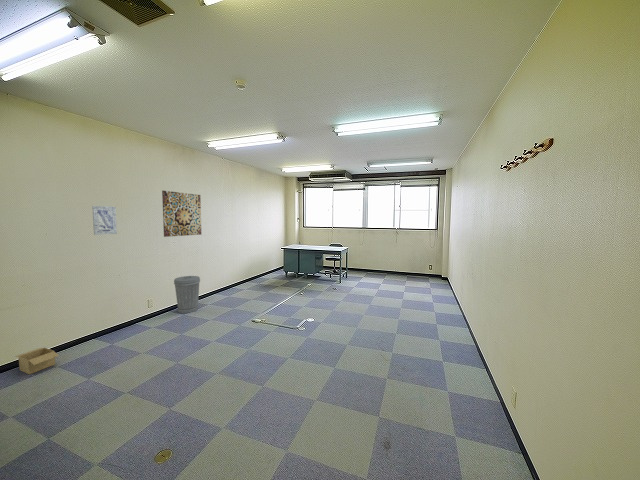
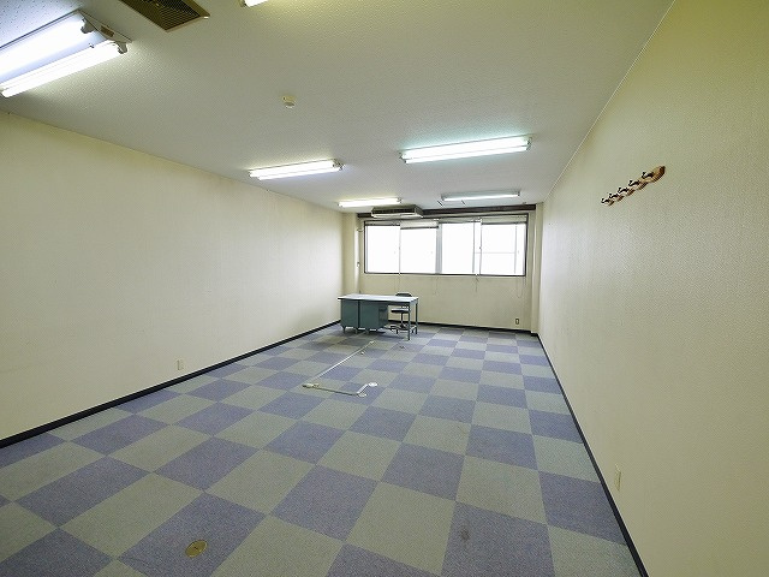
- wall art (183, 214)
- cardboard box (37, 360)
- wall art (105, 220)
- trash can (187, 293)
